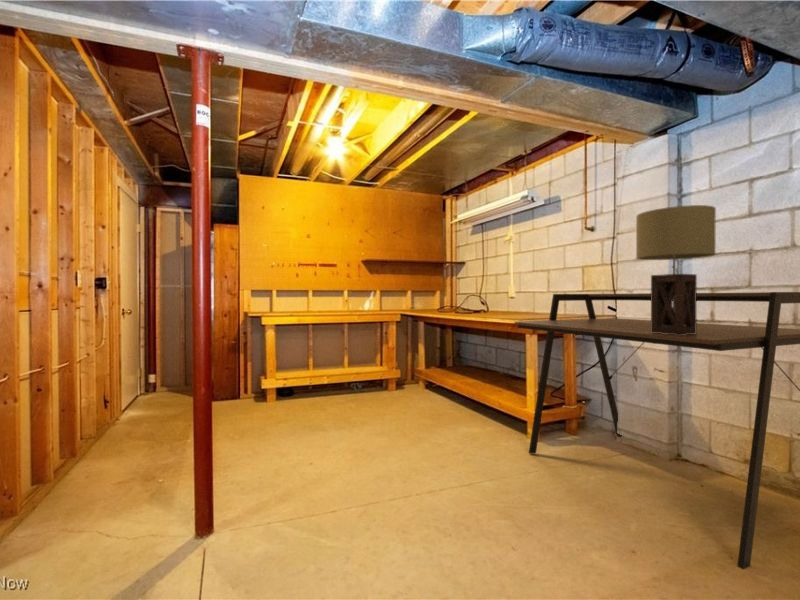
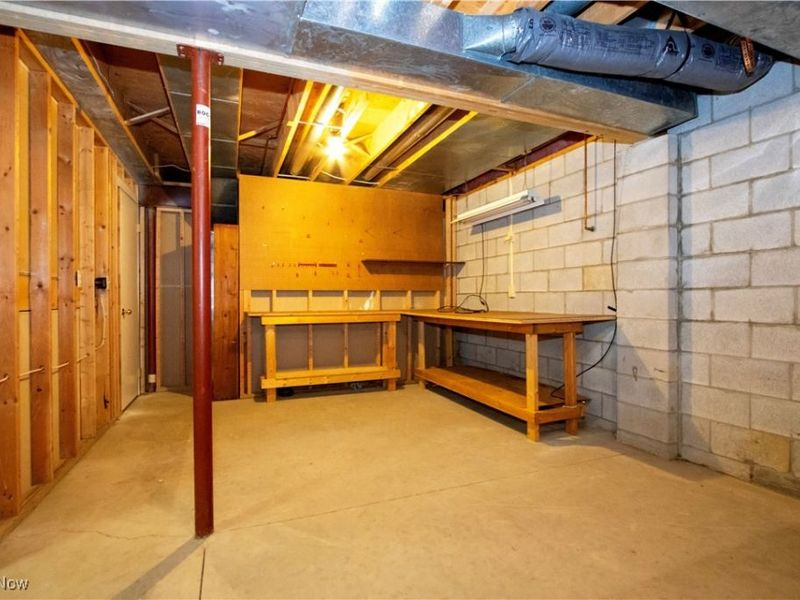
- table lamp (673, 272)
- desk (626, 360)
